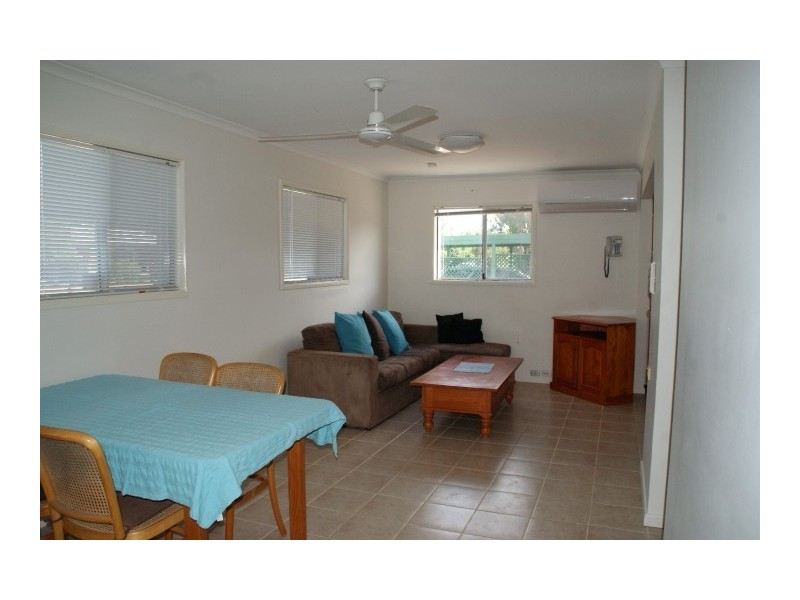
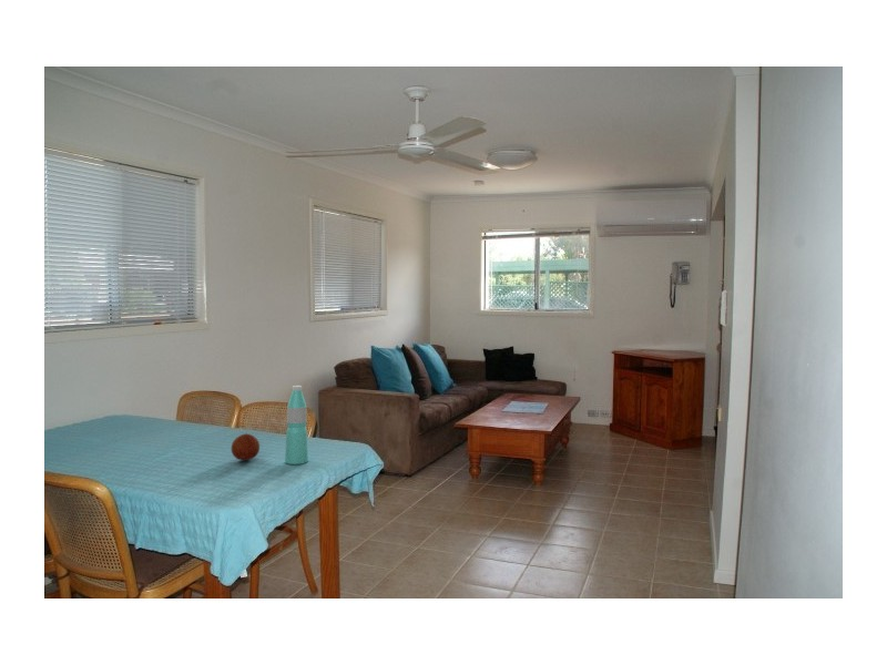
+ fruit (245, 447)
+ water bottle (296, 423)
